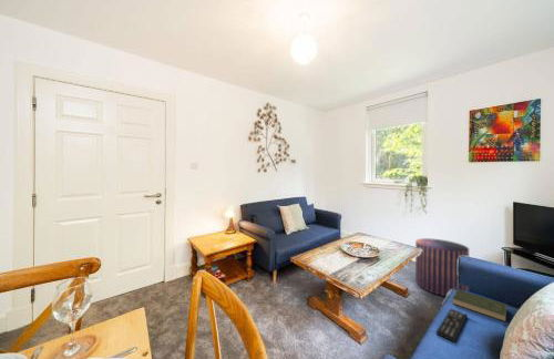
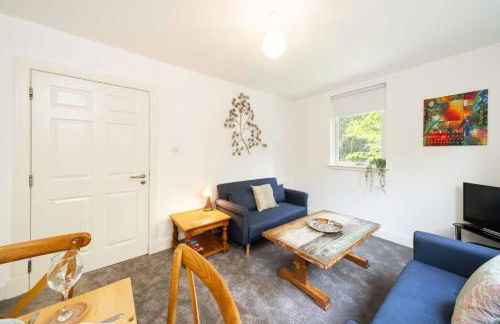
- remote control (452, 322)
- book (479, 304)
- stool (440, 265)
